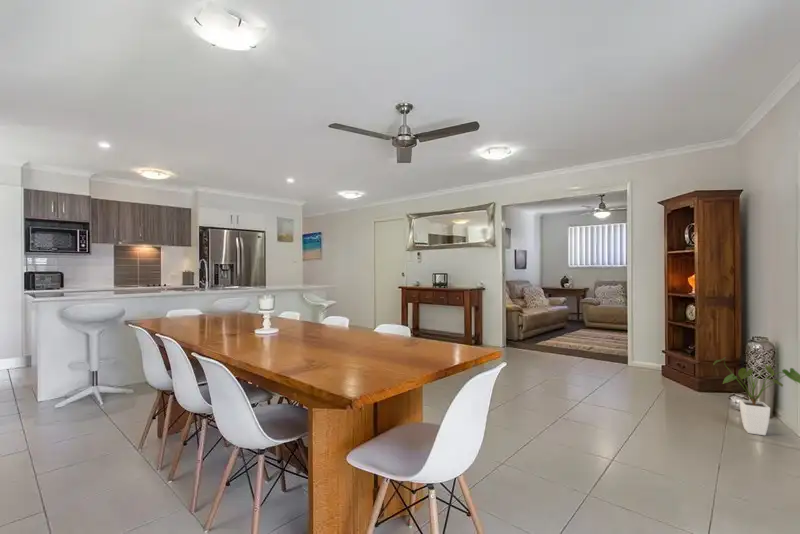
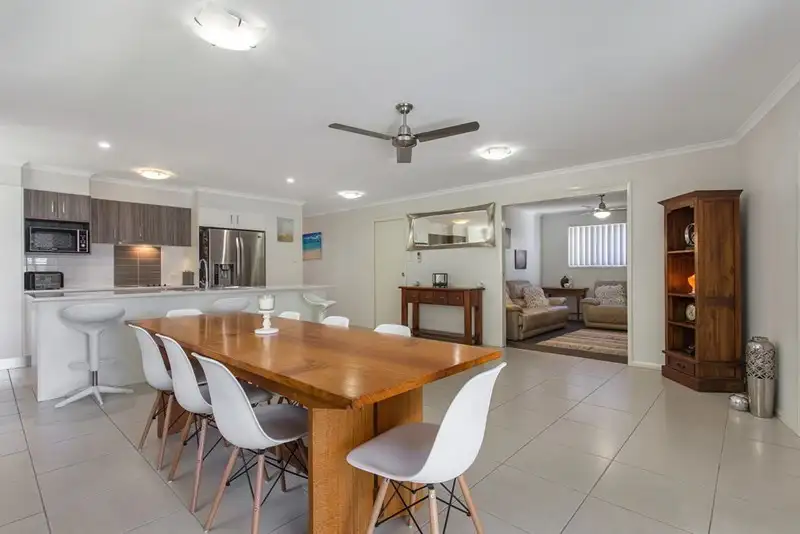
- house plant (757, 398)
